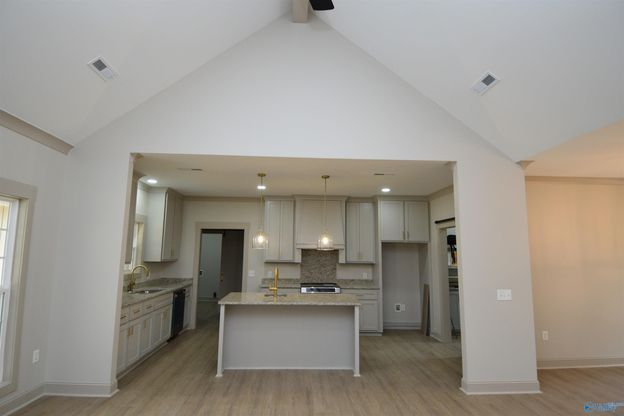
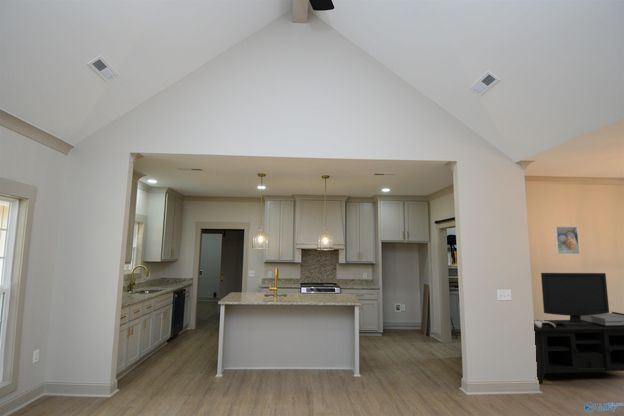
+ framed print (566, 240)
+ media console (574, 323)
